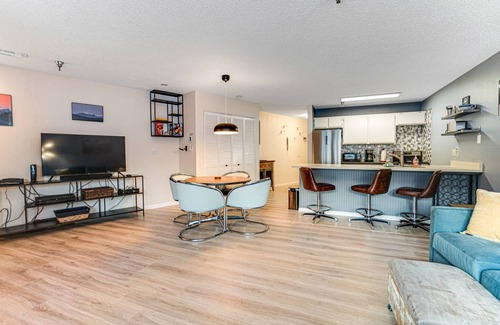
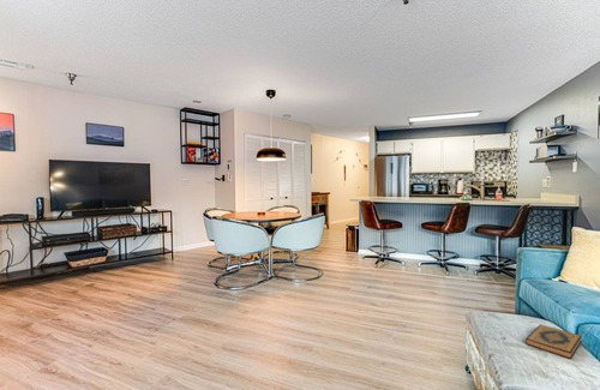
+ hardback book (553, 340)
